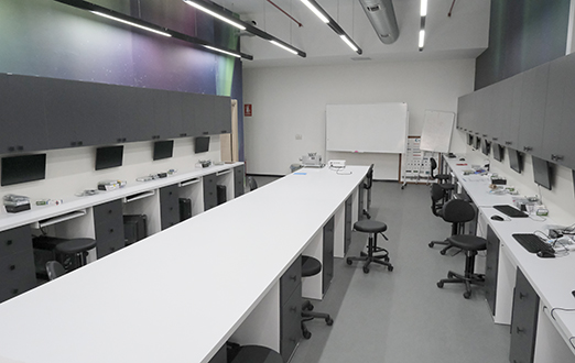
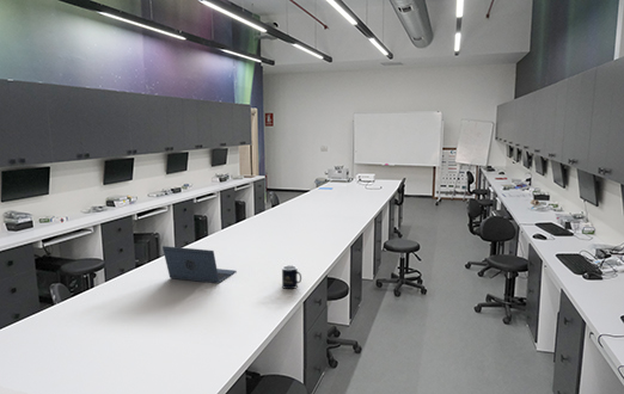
+ mug (292, 277)
+ laptop (200, 259)
